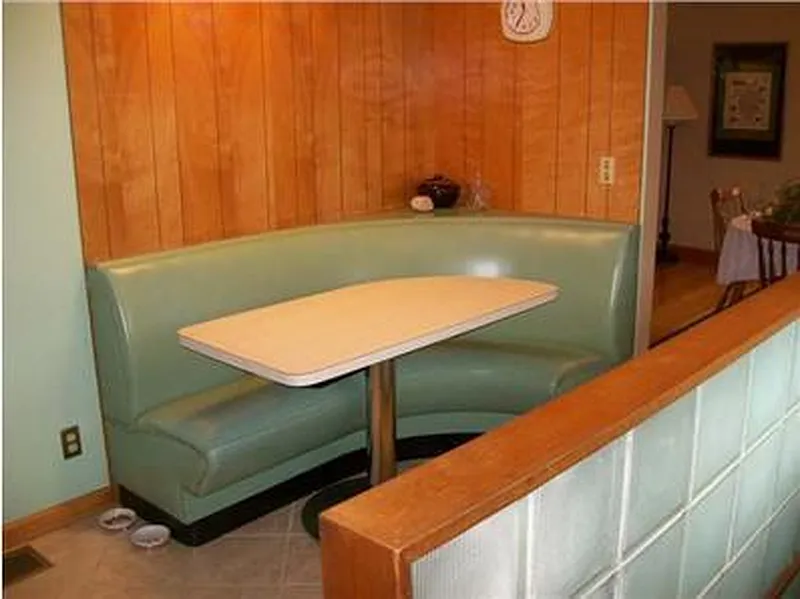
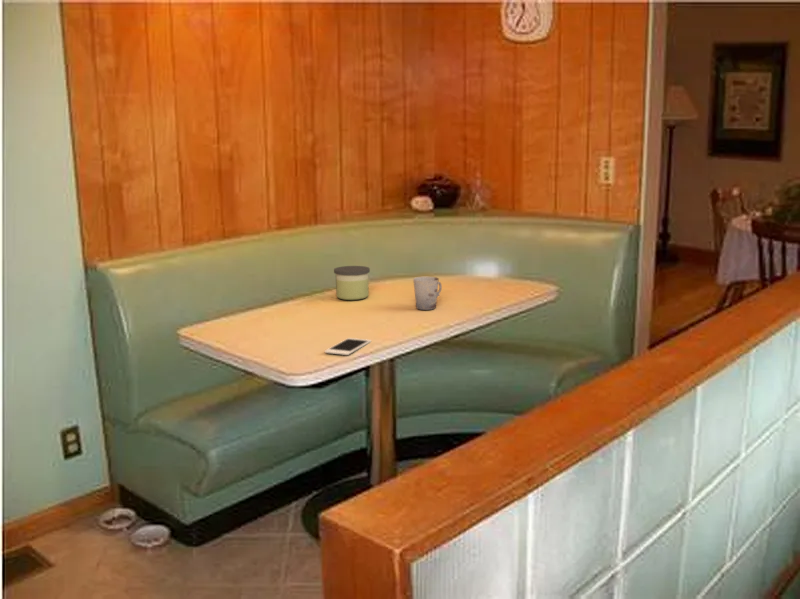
+ candle (352, 283)
+ cell phone (348, 346)
+ cup (429, 292)
